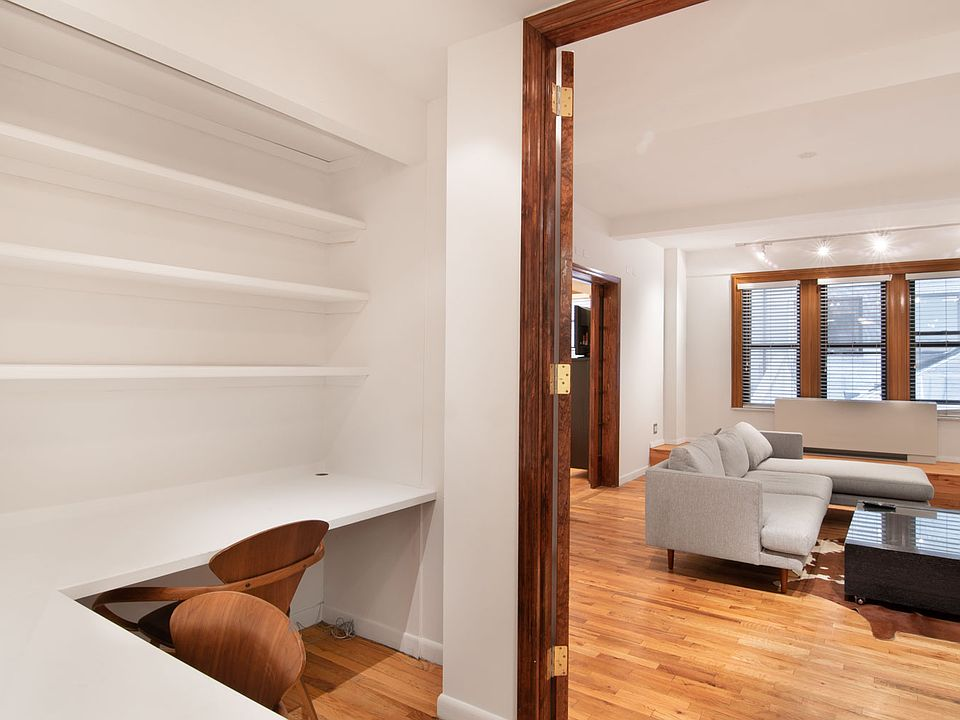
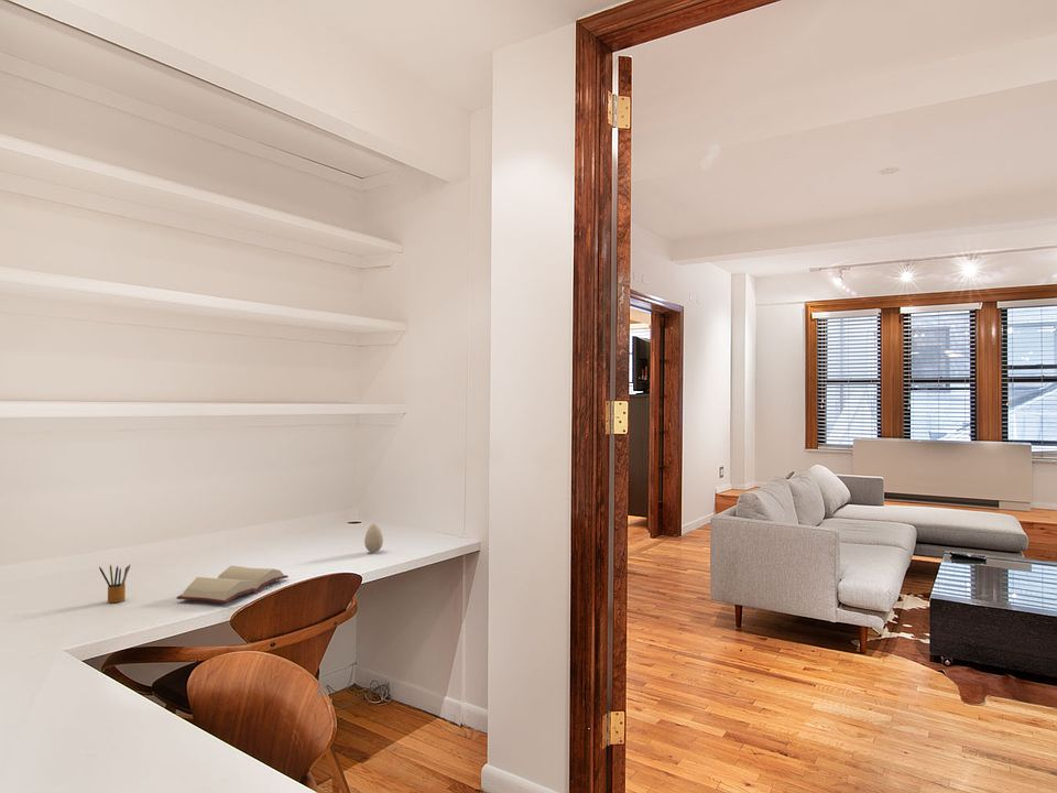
+ hardback book (236, 580)
+ decorative egg (373, 537)
+ pencil box (115, 582)
